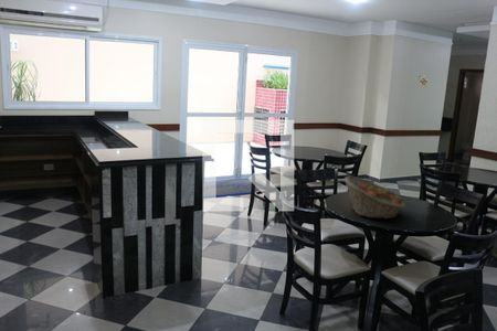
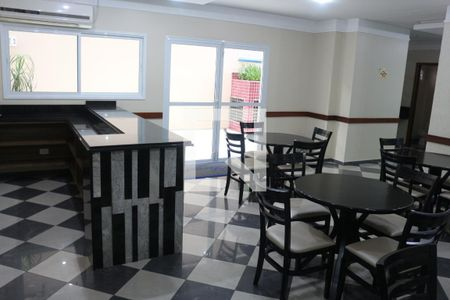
- fruit basket (372, 196)
